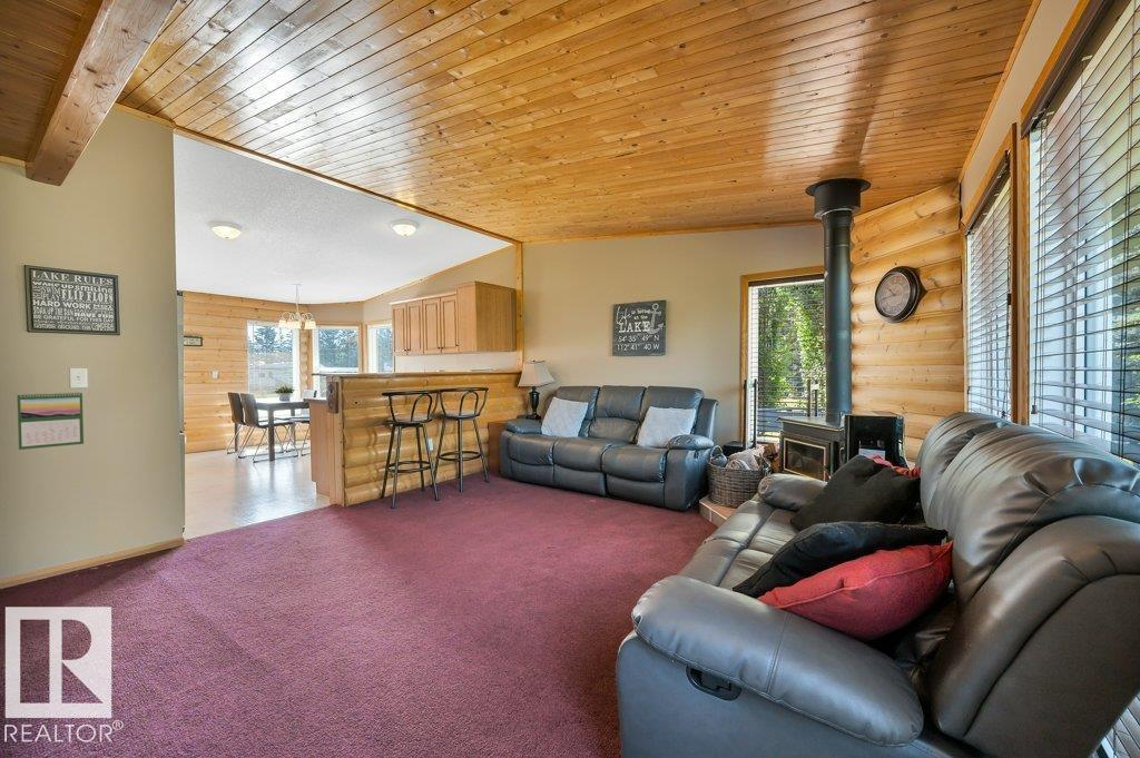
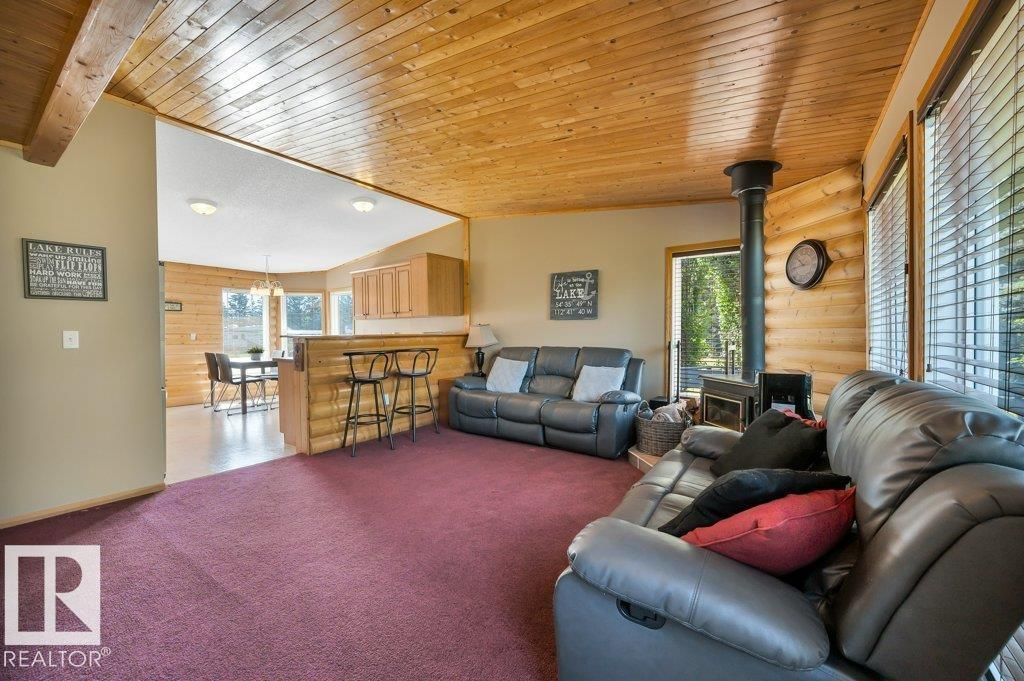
- calendar (51, 419)
